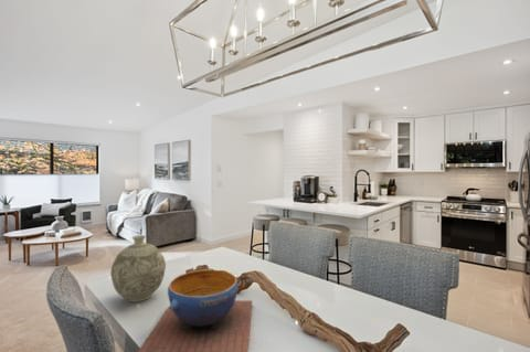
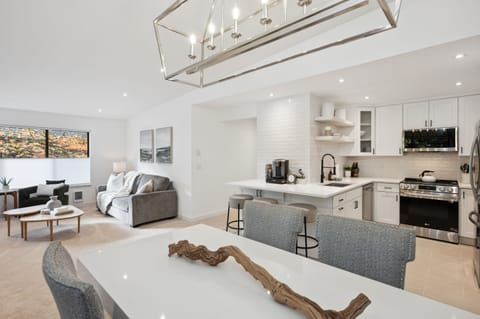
- decorative bowl (203, 305)
- decorative vase (139, 266)
